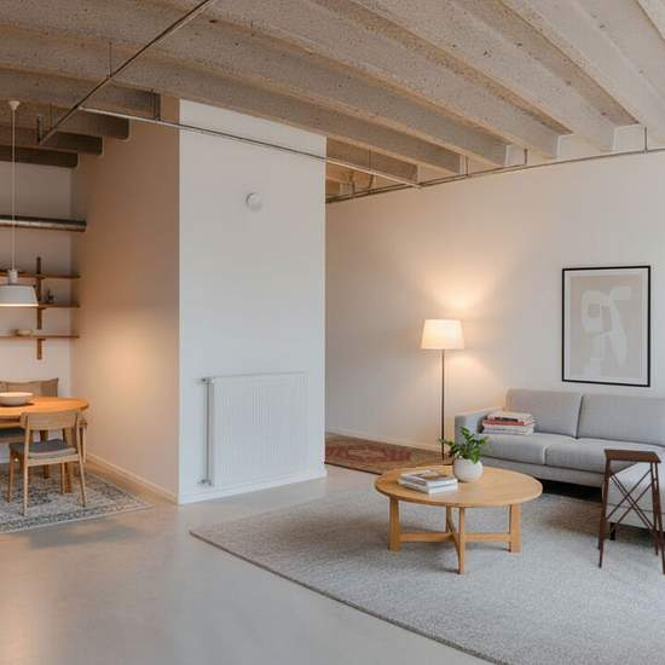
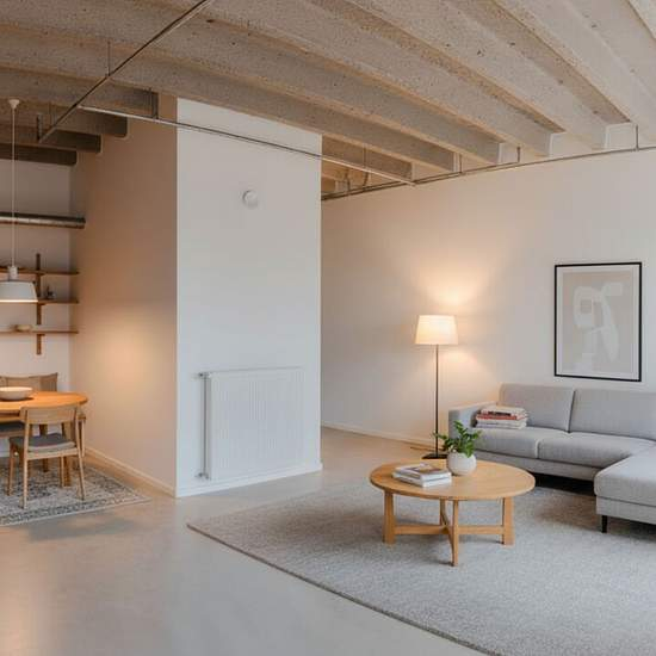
- rug (365, 453)
- side table (629, 508)
